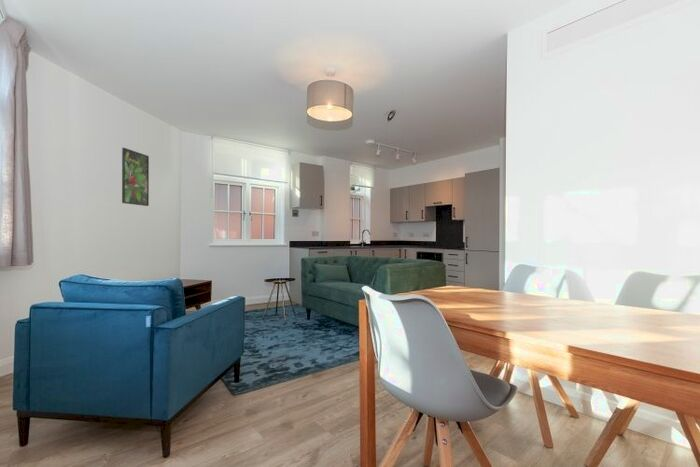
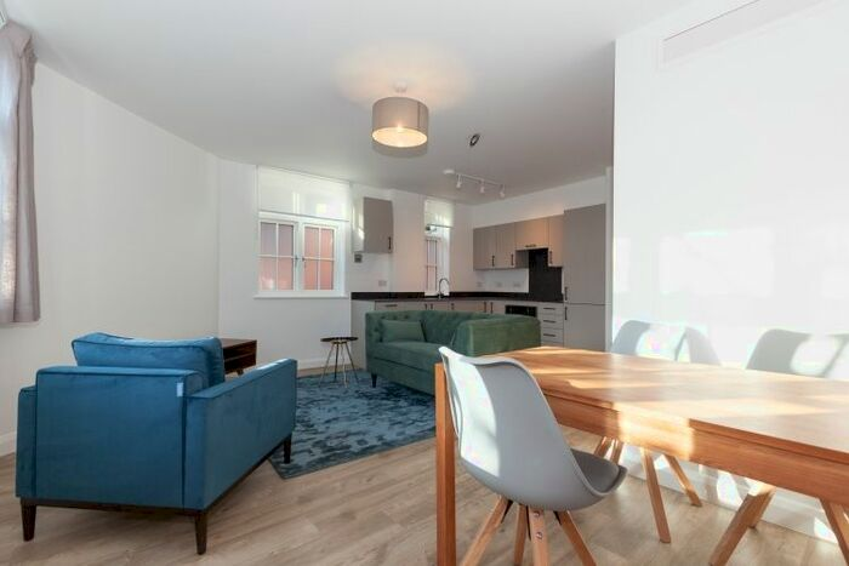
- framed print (136, 178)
